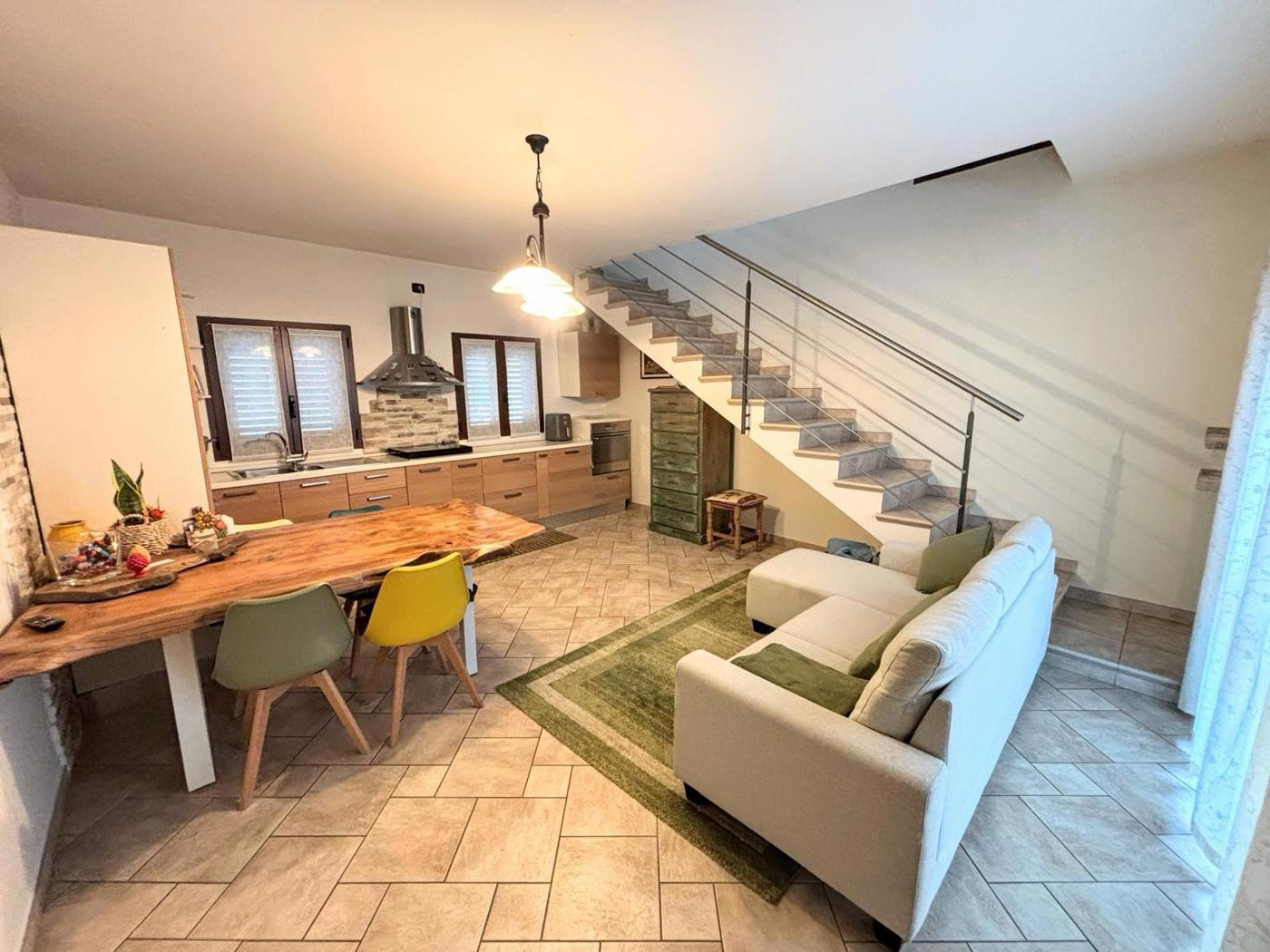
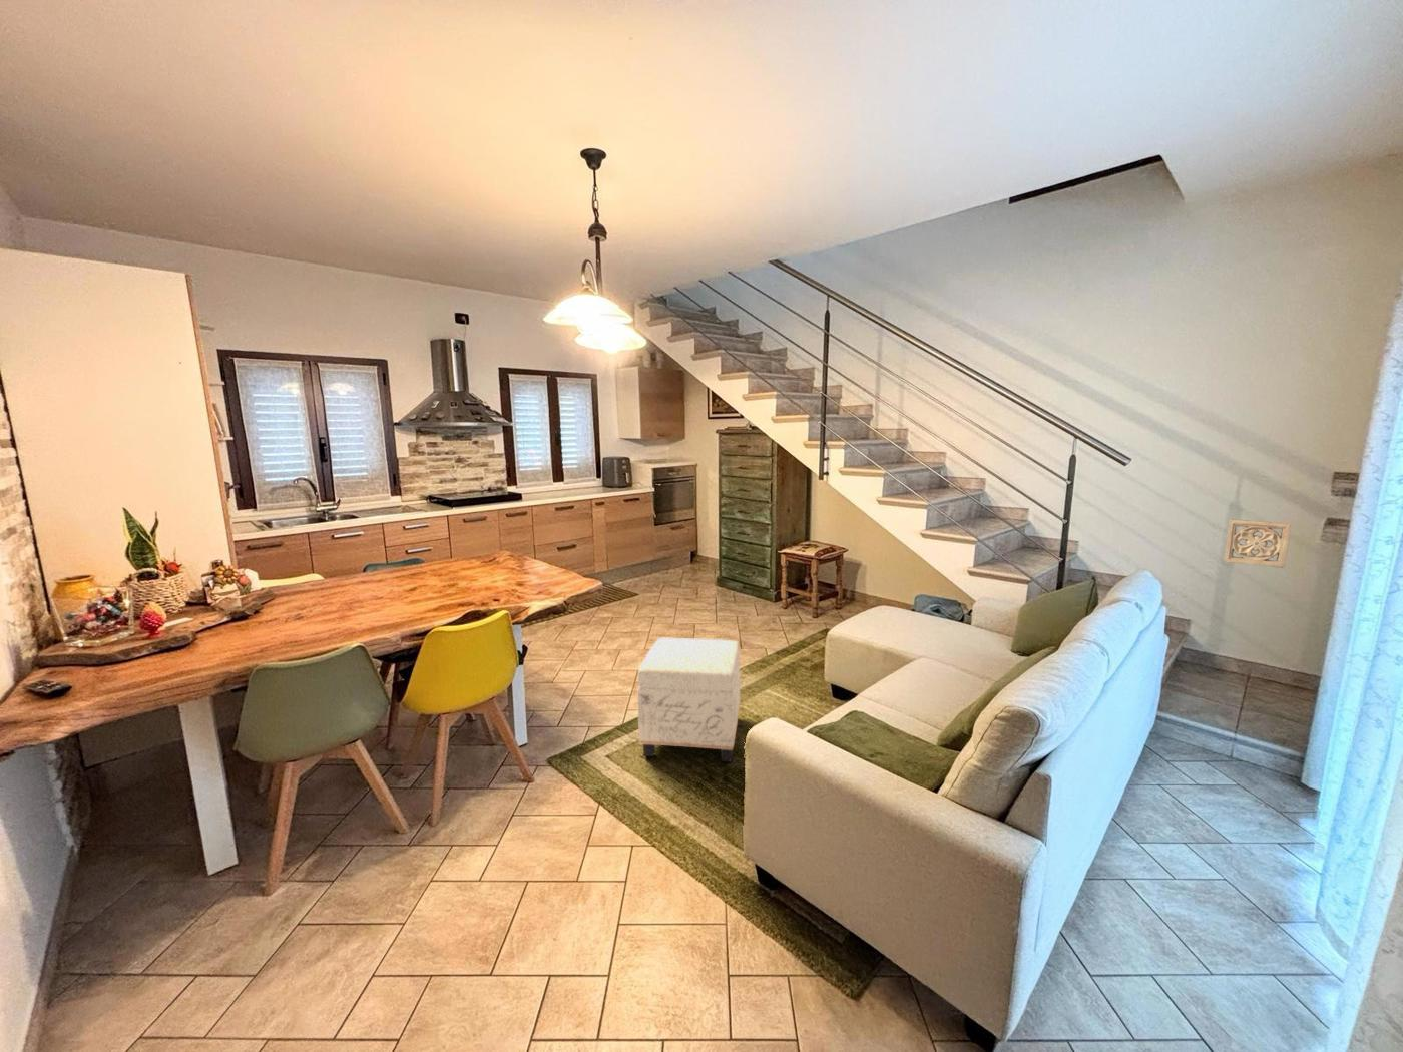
+ wall ornament (1256, 543)
+ ottoman (692, 693)
